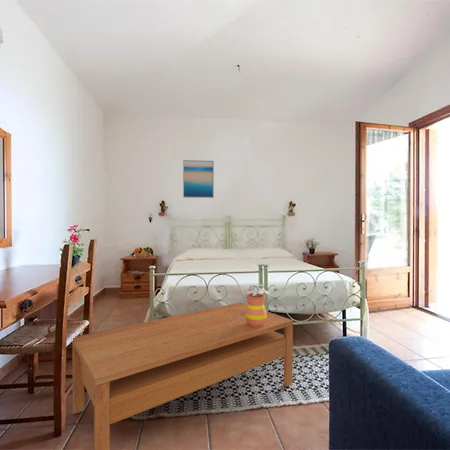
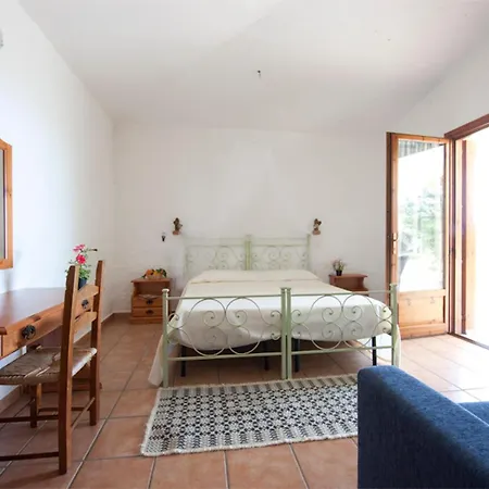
- wall art (198, 179)
- flowerpot (256, 304)
- coffee table (191, 362)
